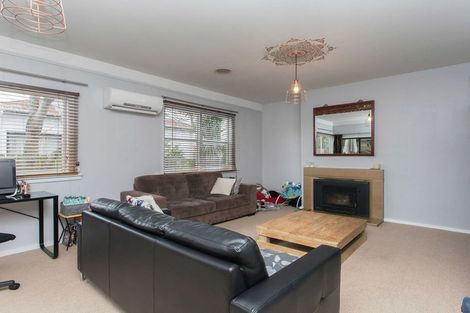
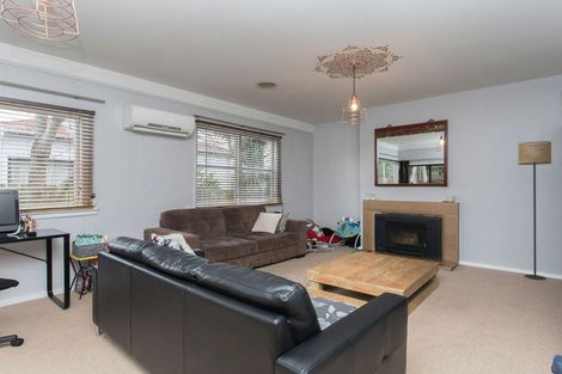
+ floor lamp (534, 209)
